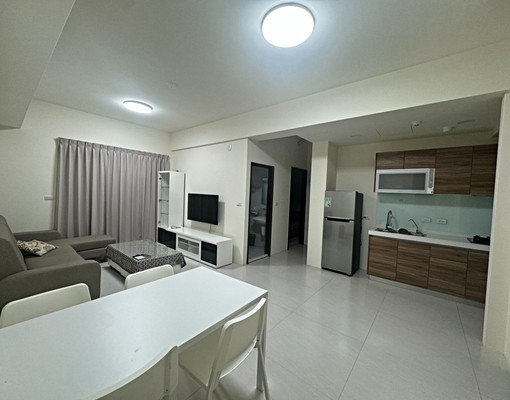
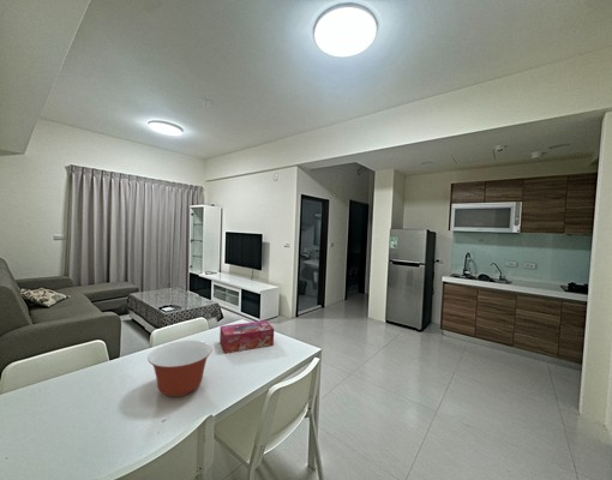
+ tissue box (246, 335)
+ mixing bowl (180, 370)
